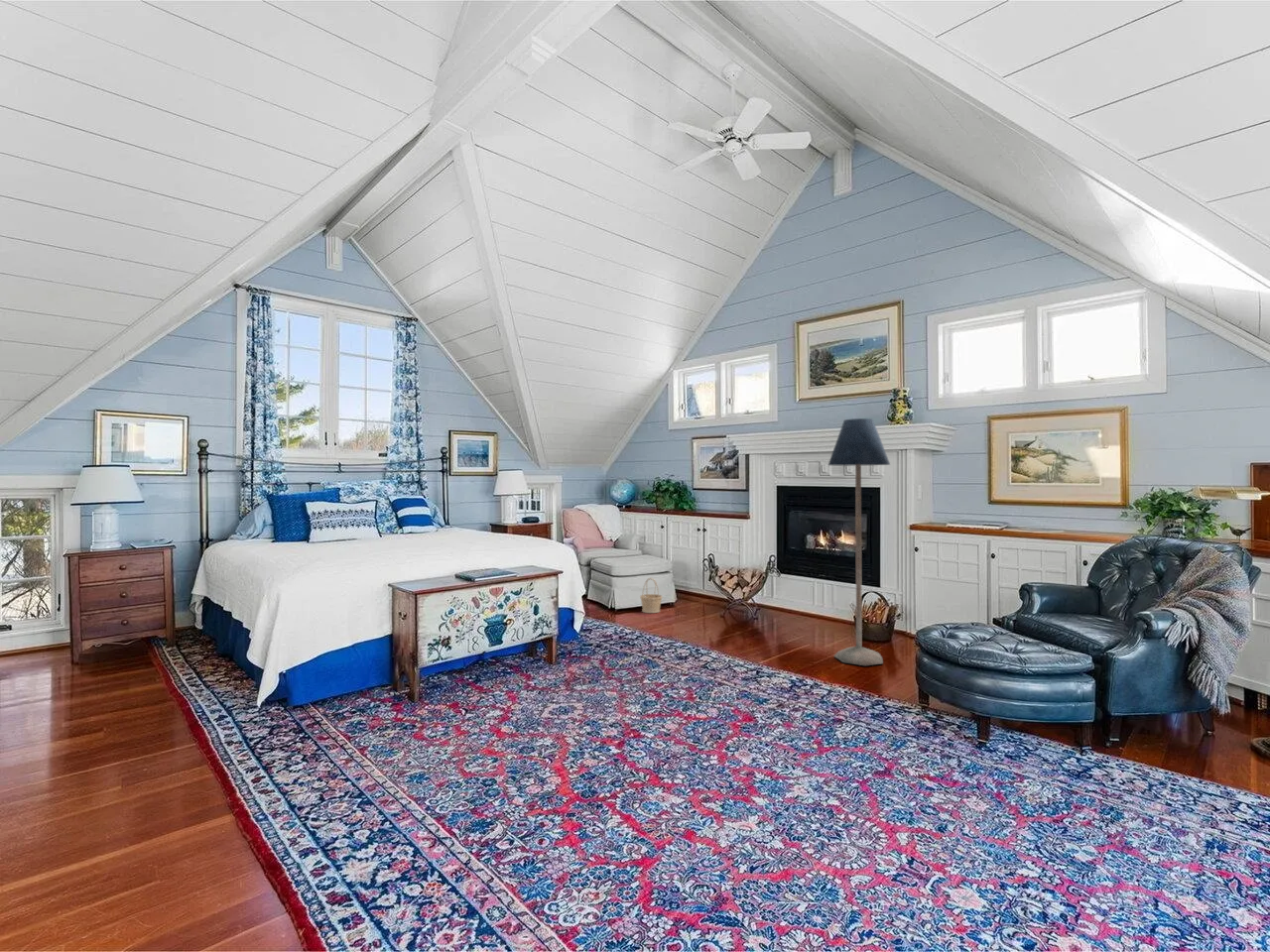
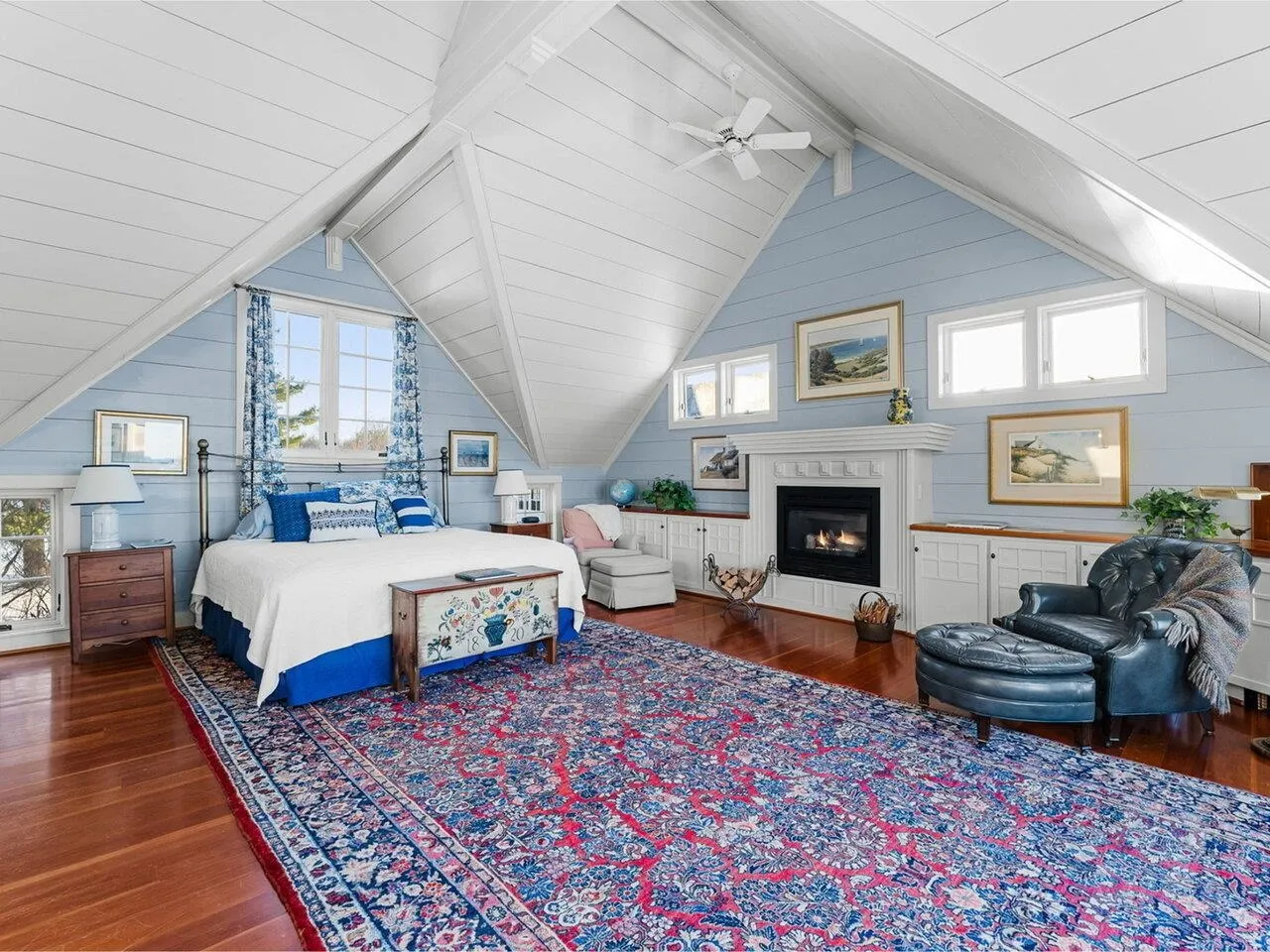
- basket (651, 594)
- floor lamp (858, 538)
